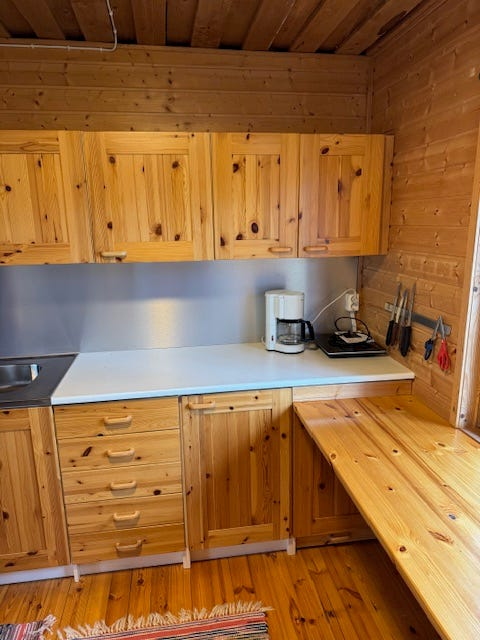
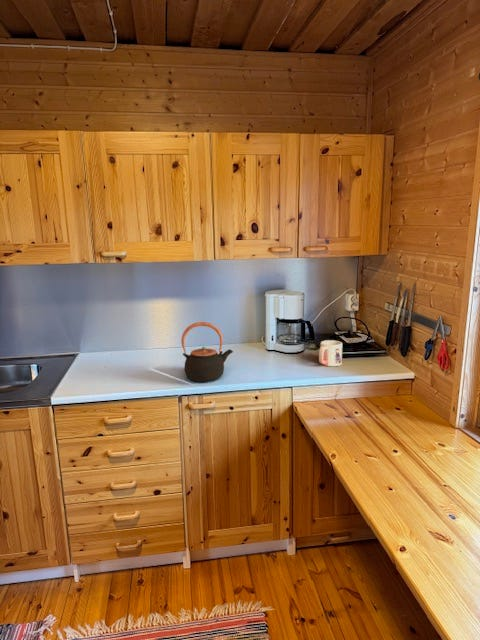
+ mug (328, 353)
+ teapot (207, 349)
